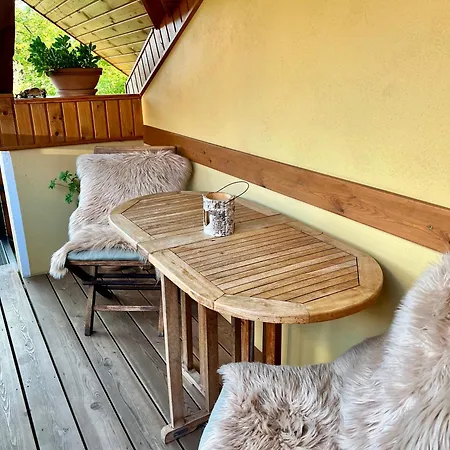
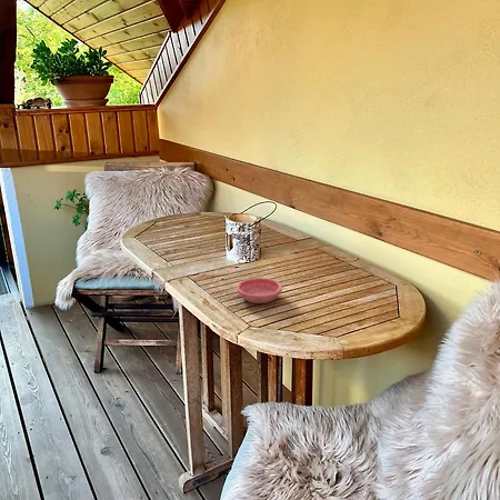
+ saucer (259, 291)
